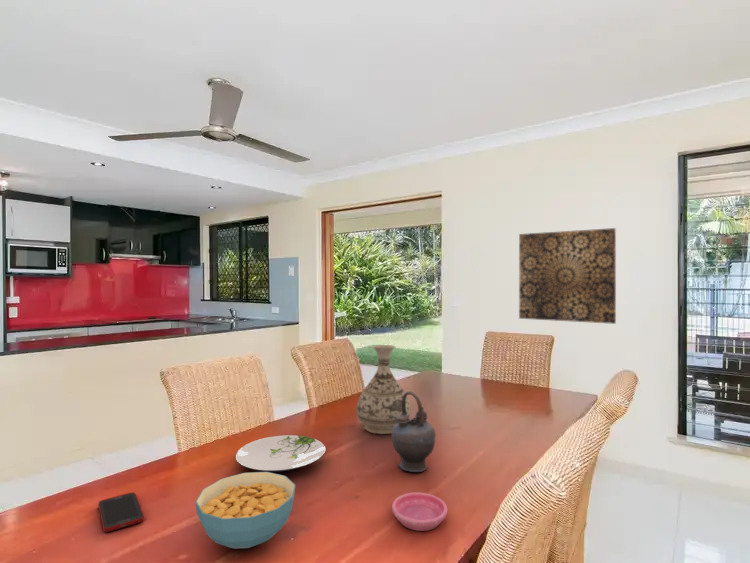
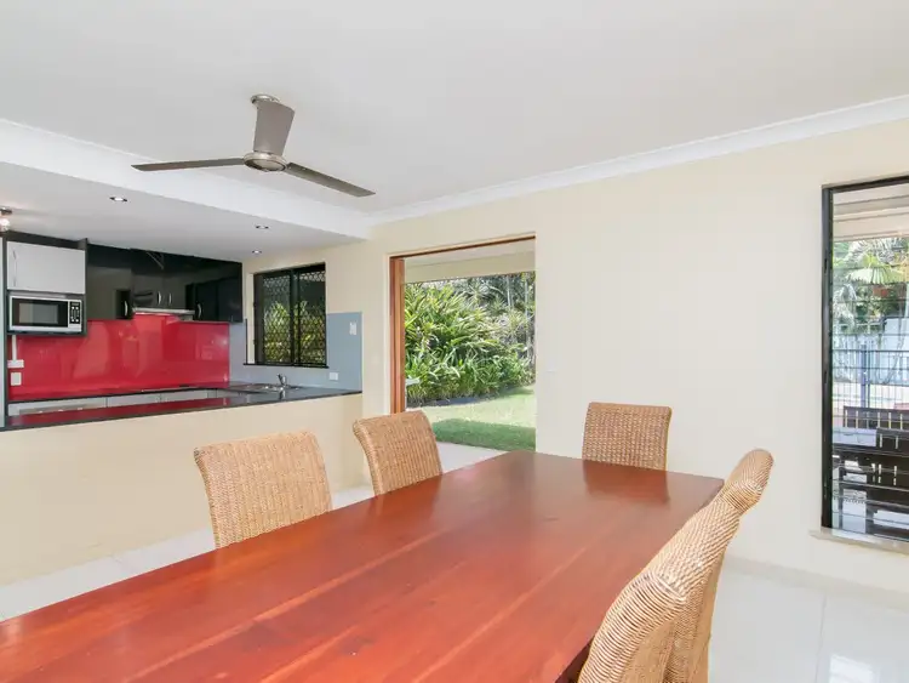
- vase (383, 386)
- teapot (410, 427)
- saucer (419, 512)
- cereal bowl (247, 516)
- plate (281, 456)
- cell phone (120, 510)
- wall art (564, 276)
